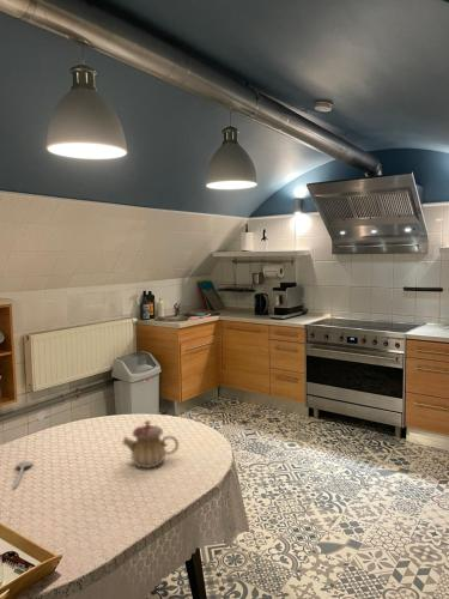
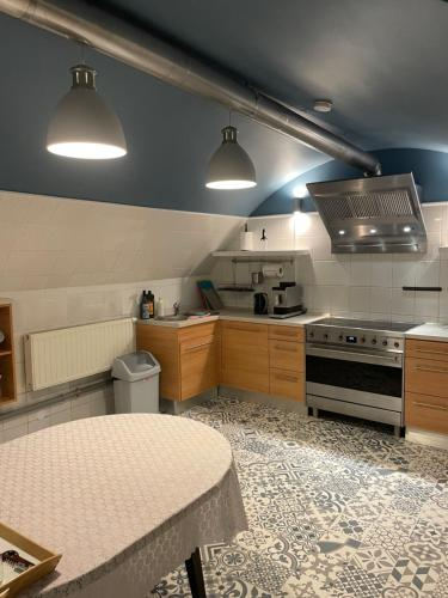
- teapot (150, 441)
- spoon (20, 471)
